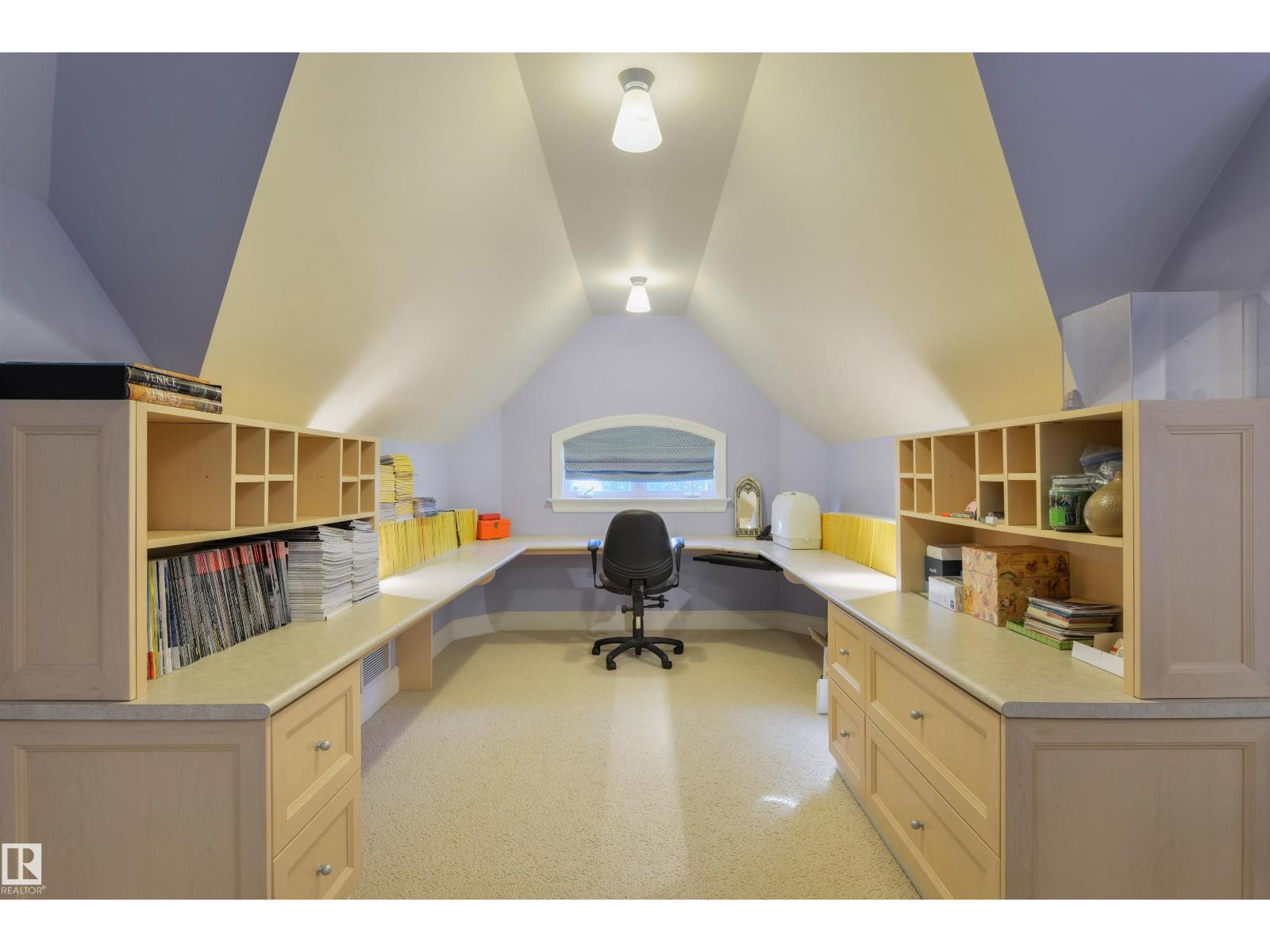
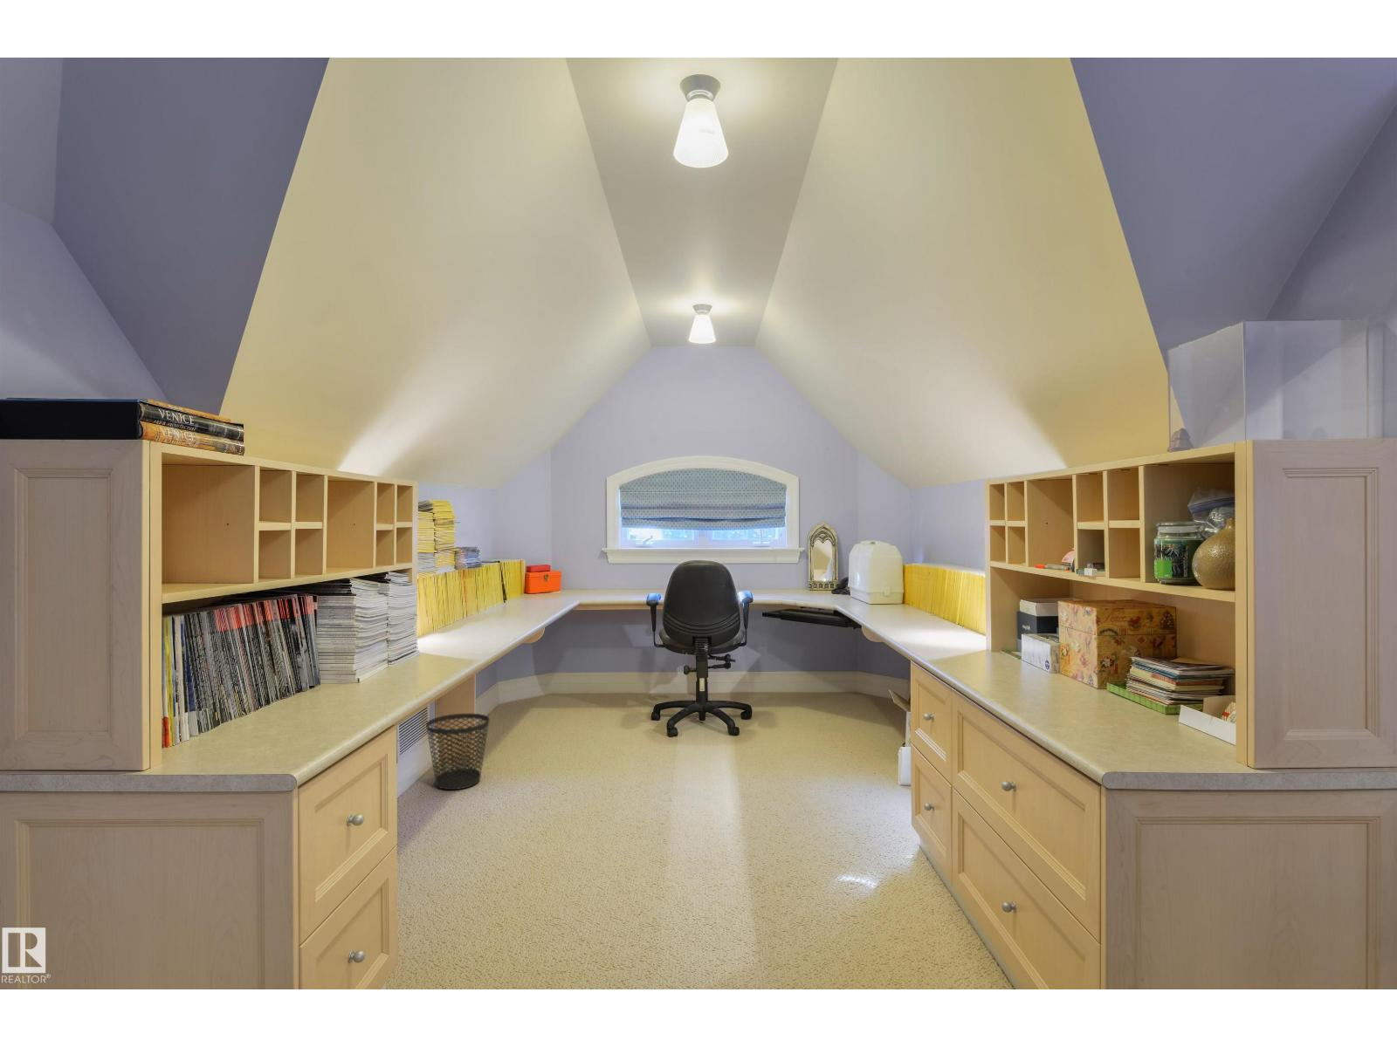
+ wastebasket (458, 752)
